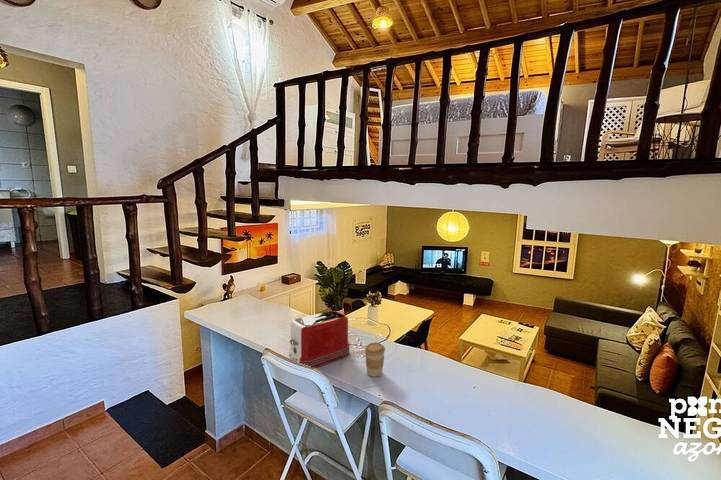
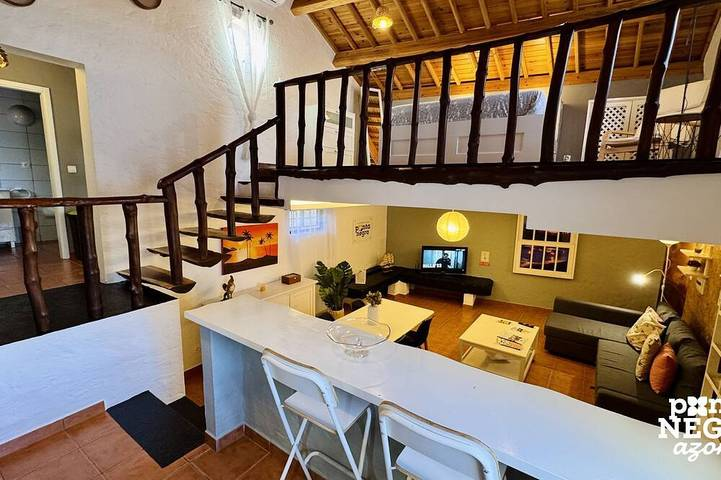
- coffee cup (374, 359)
- toaster (320, 337)
